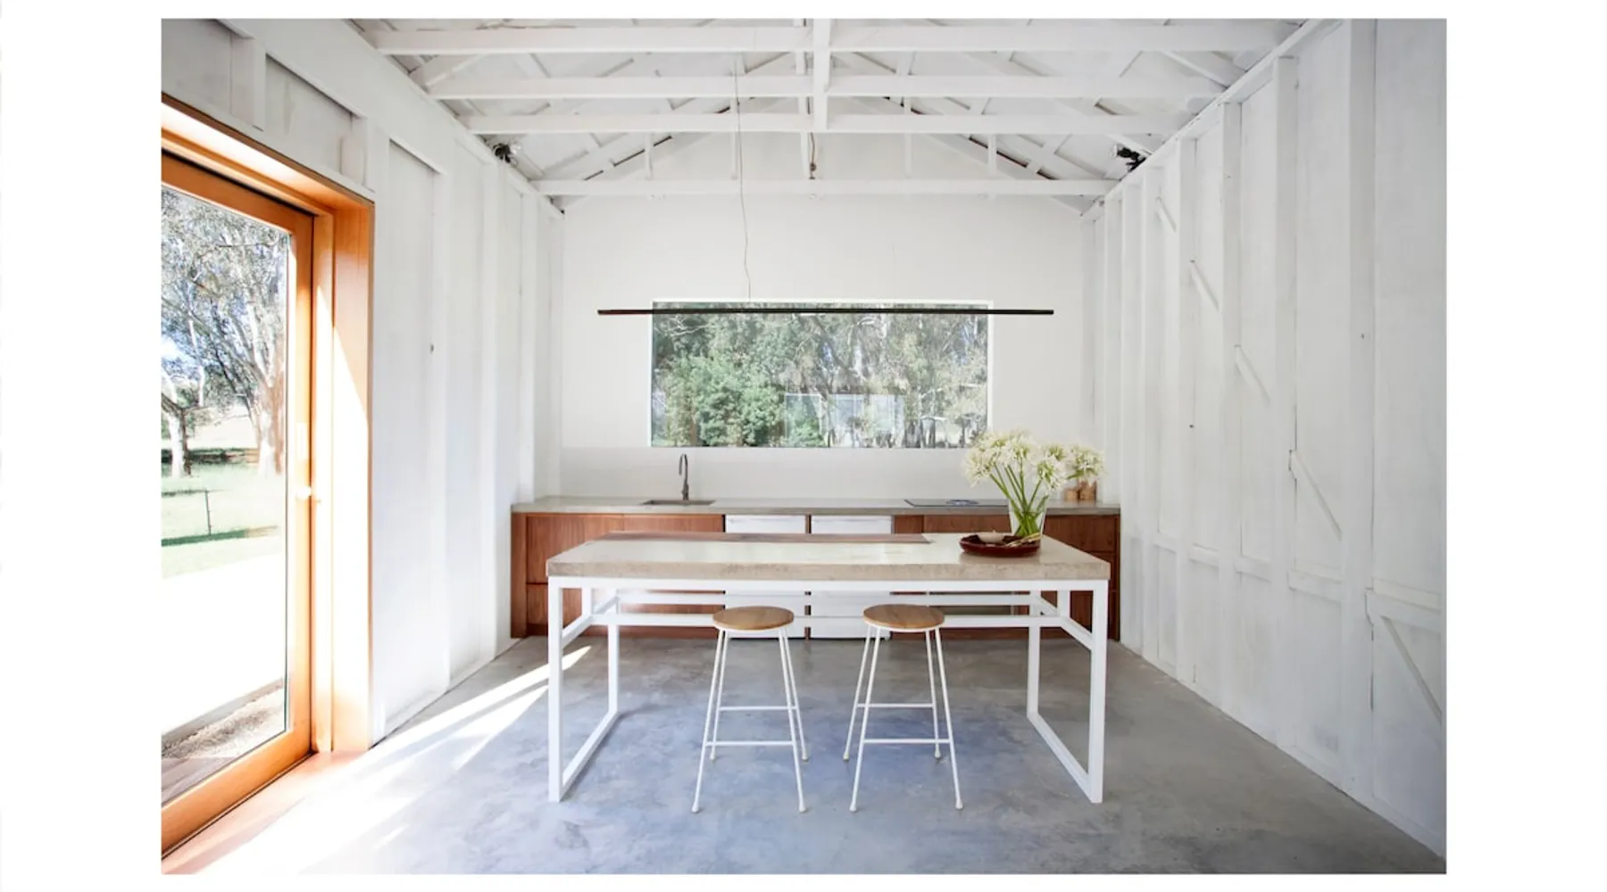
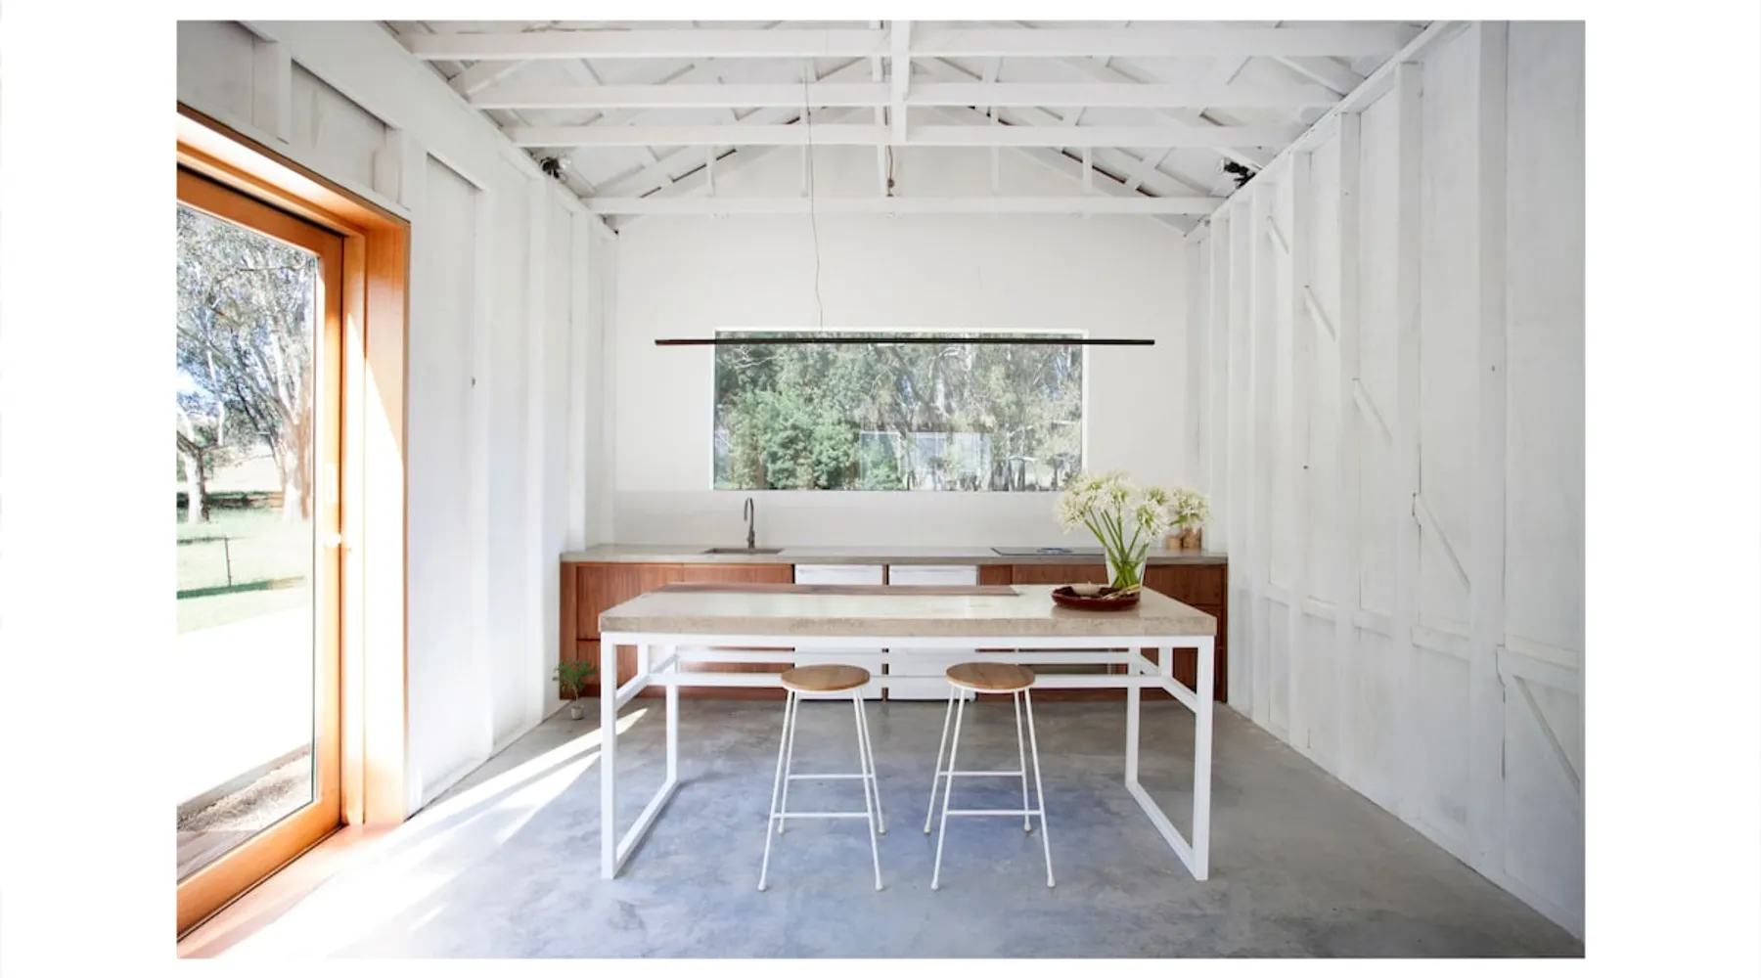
+ potted plant (576, 689)
